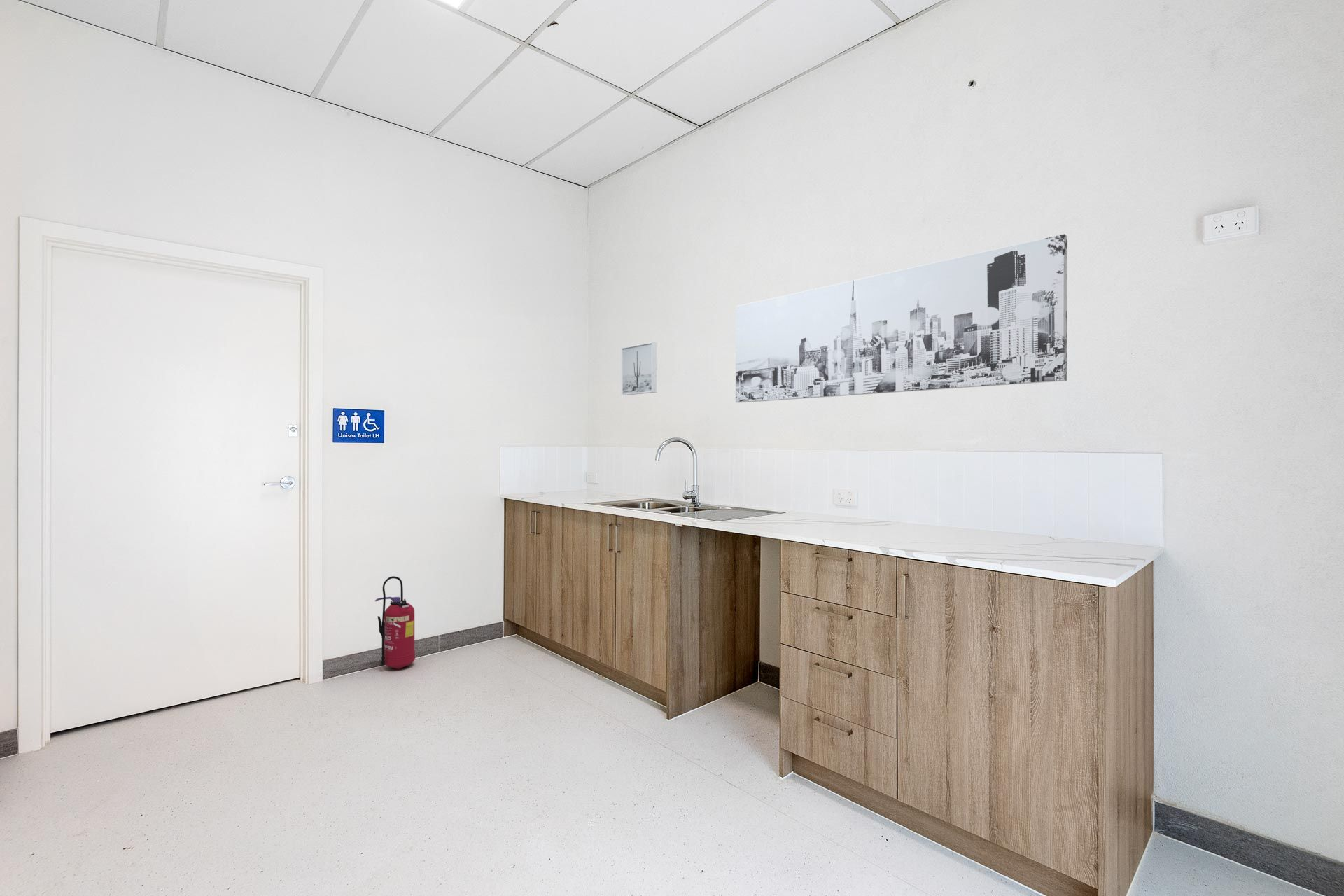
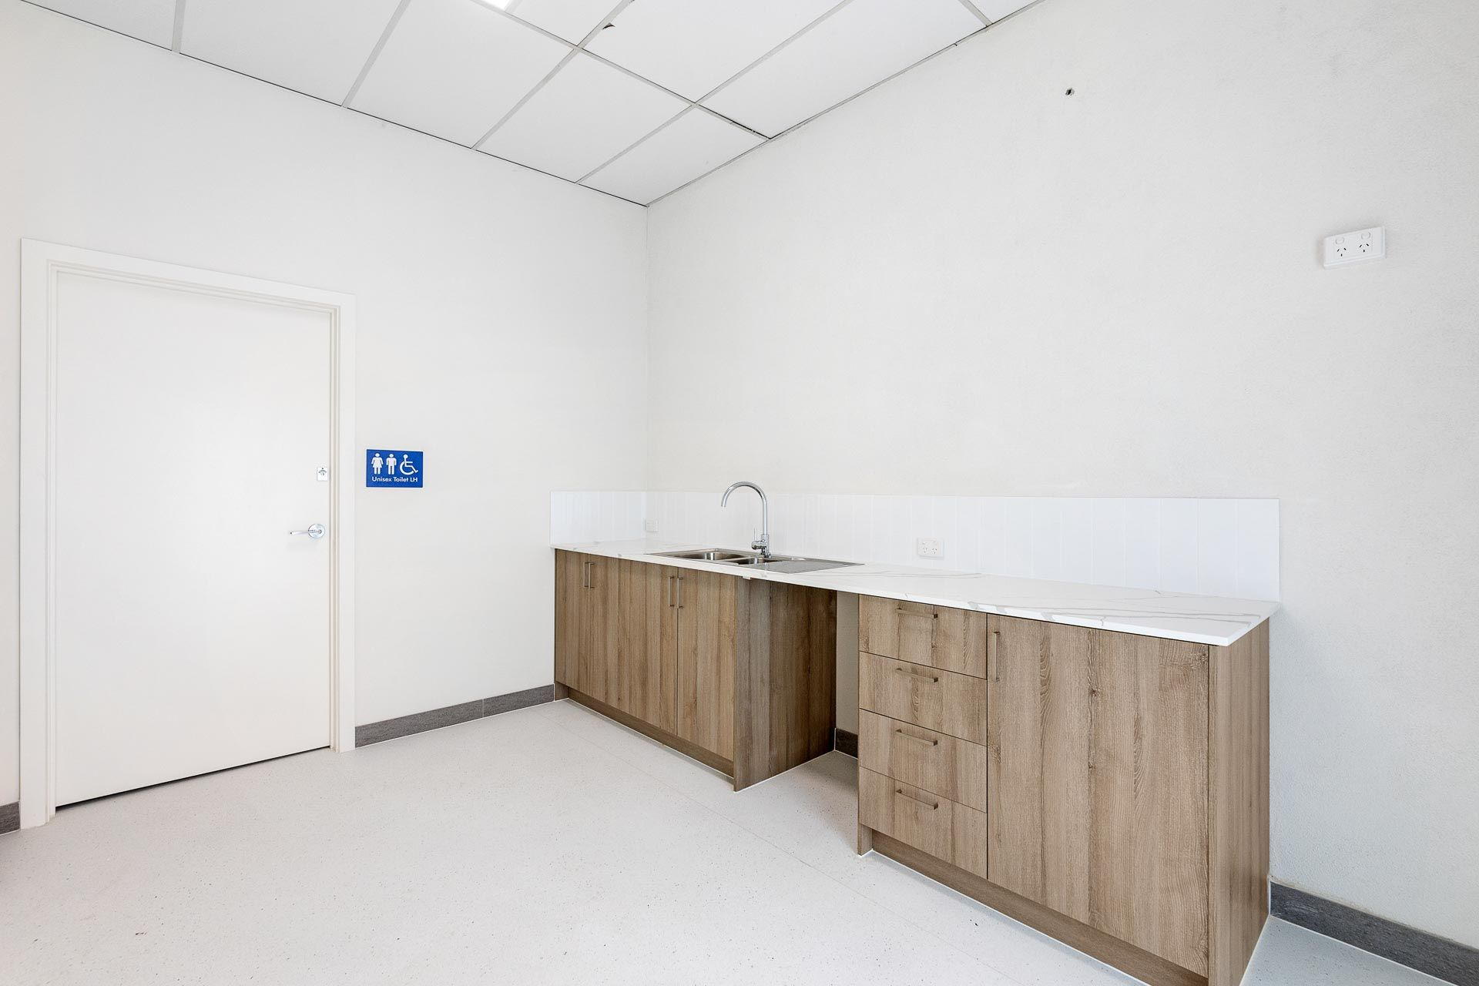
- wall art (868, 336)
- fire extinguisher (396, 622)
- wall art (638, 369)
